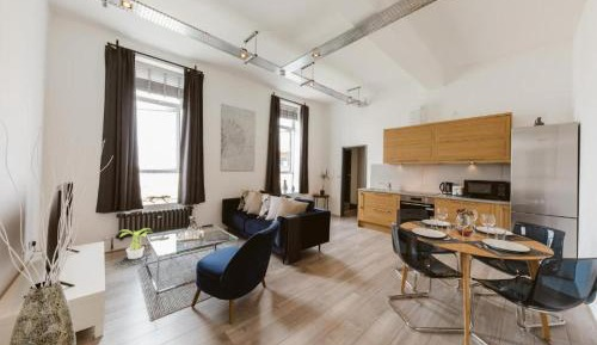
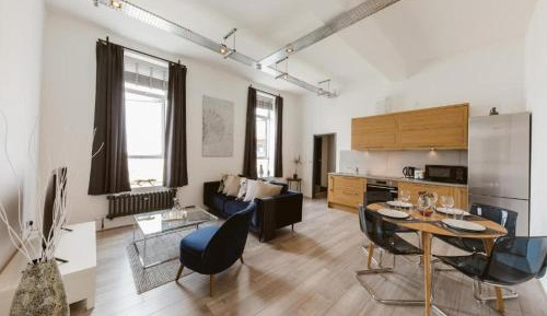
- potted plant (135, 242)
